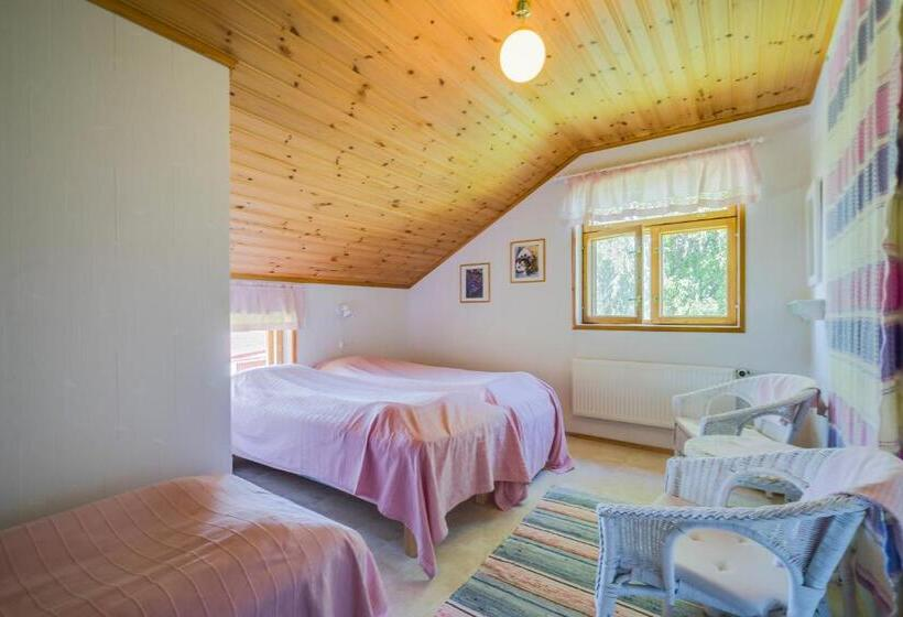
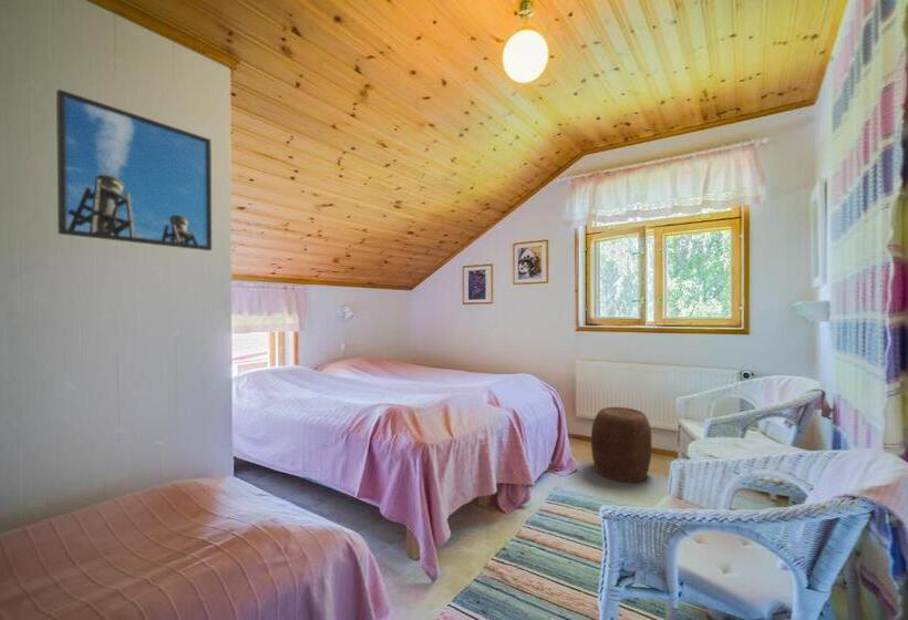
+ stool (620, 442)
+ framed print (144, 180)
